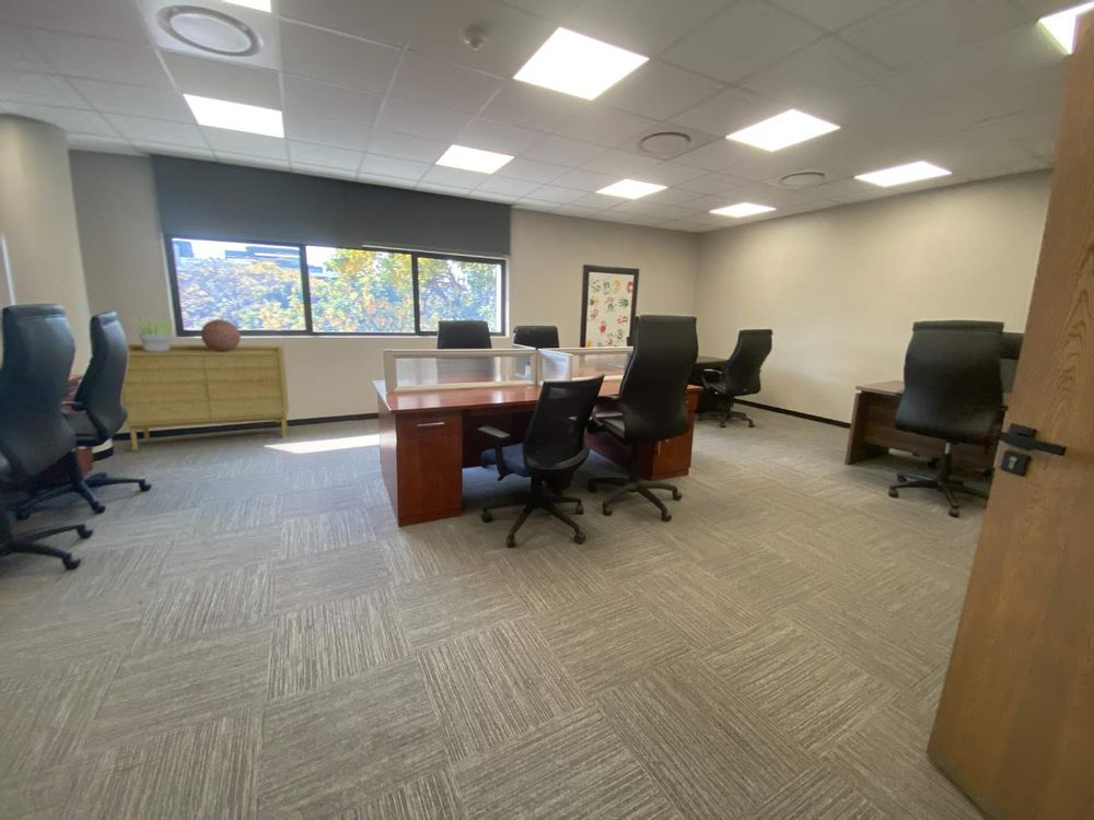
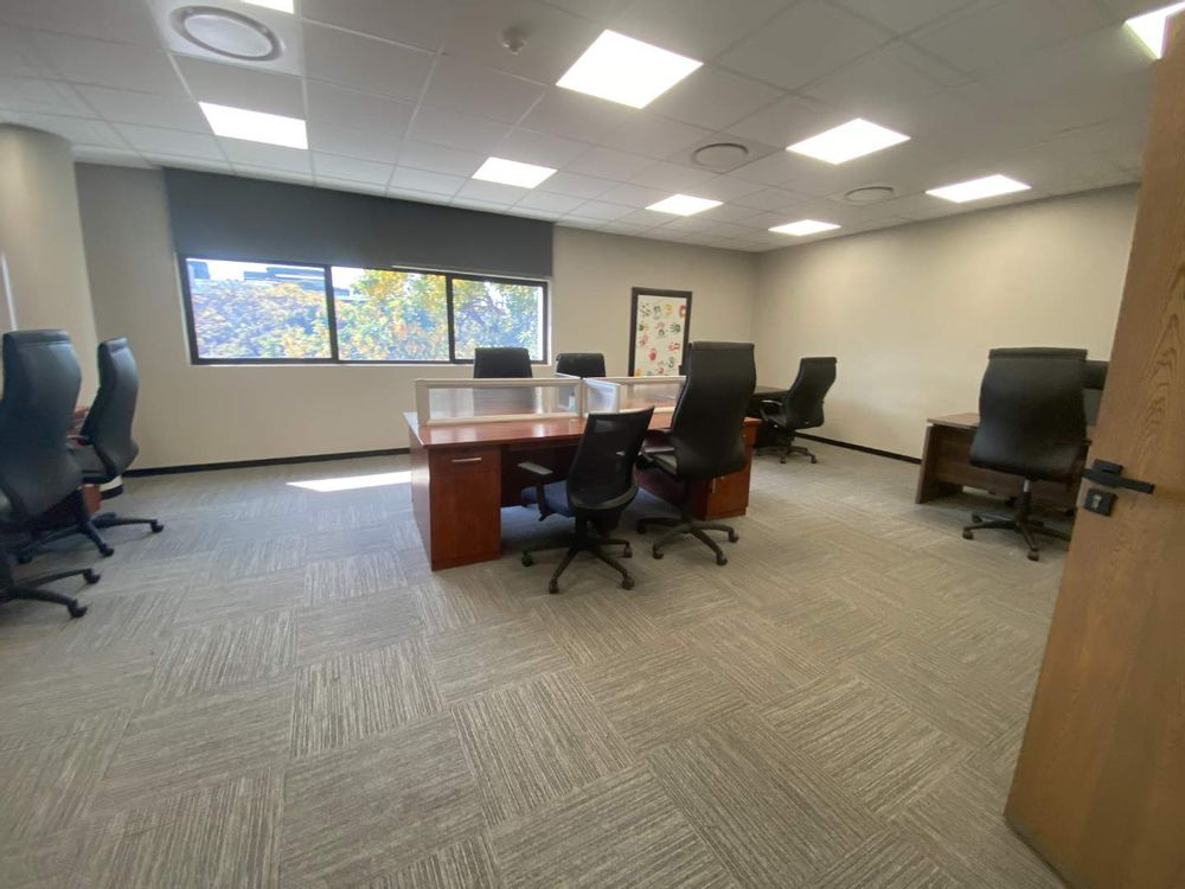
- potted plant (154, 333)
- decorative sphere (221, 335)
- sideboard (212, 393)
